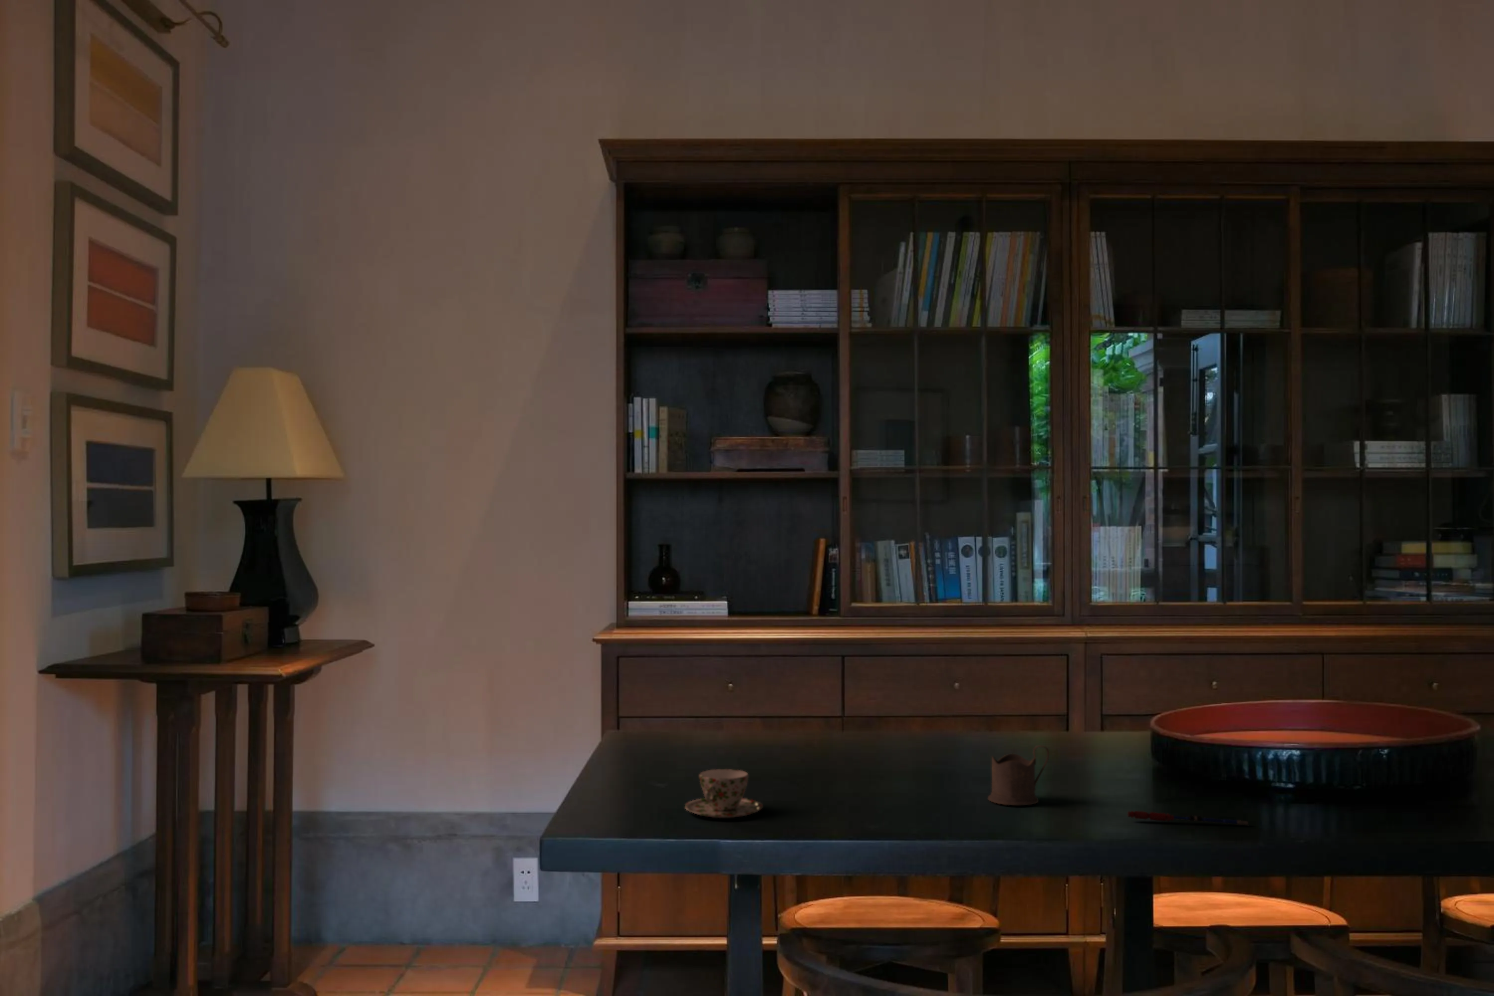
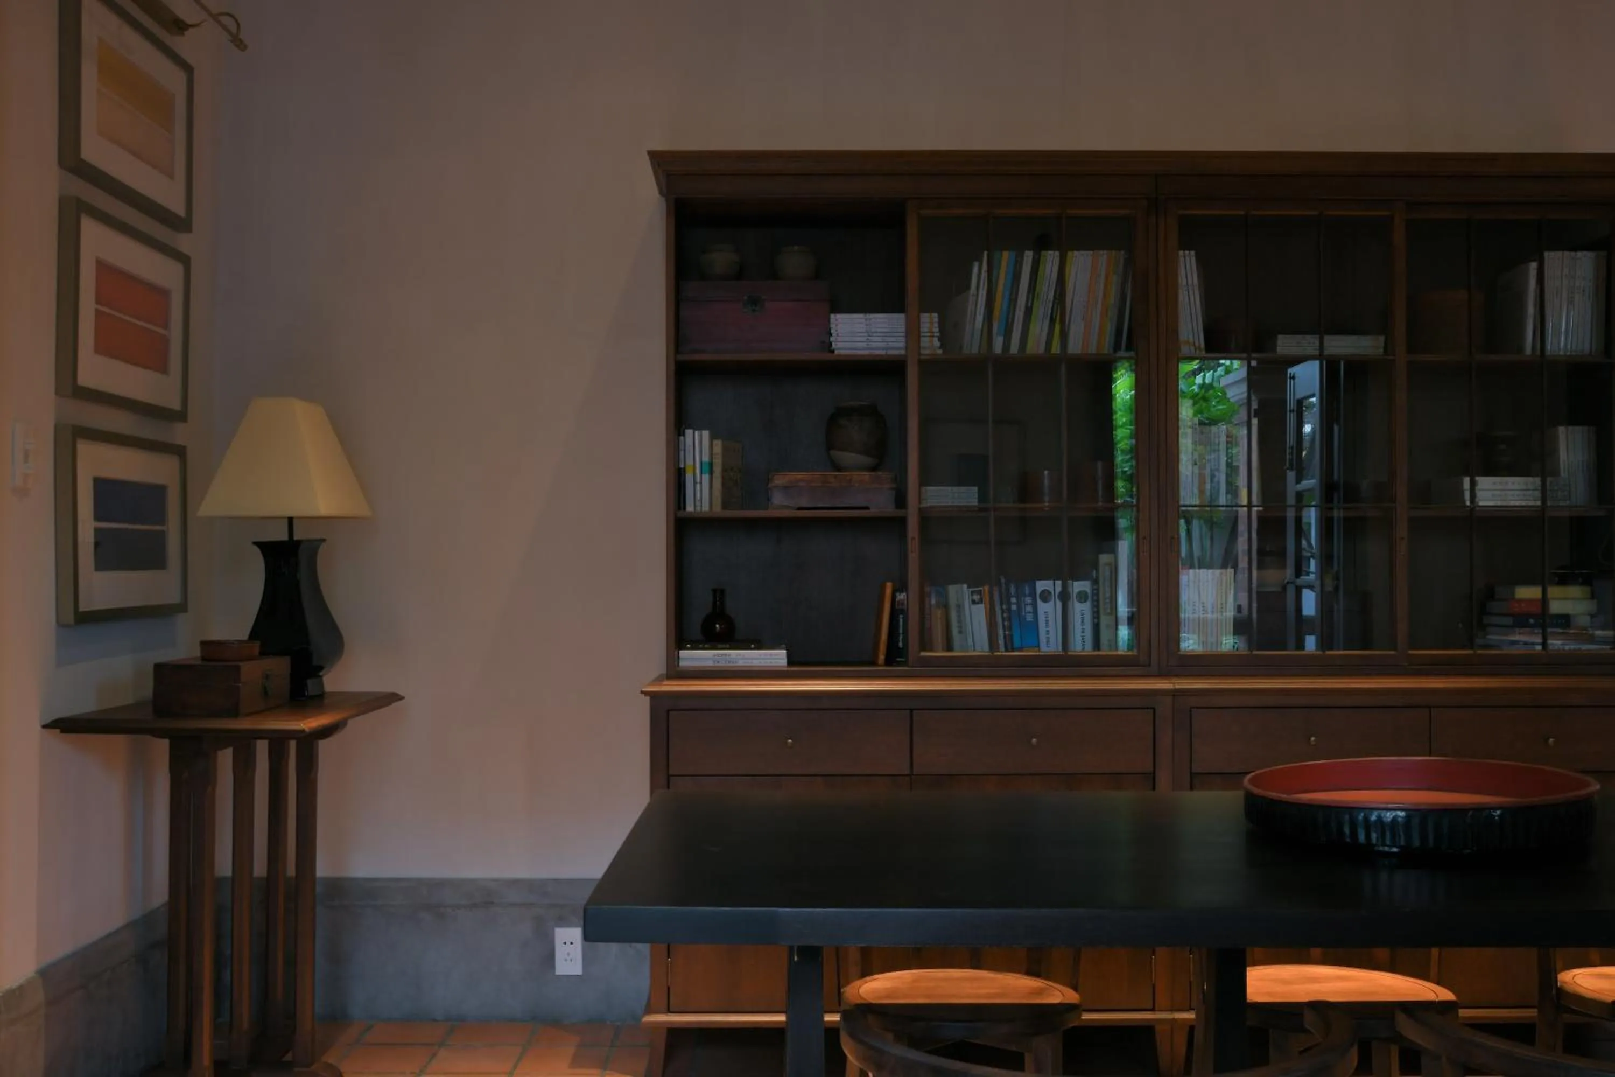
- teacup (724, 791)
- pen (1187, 817)
- tea glass holder (1018, 766)
